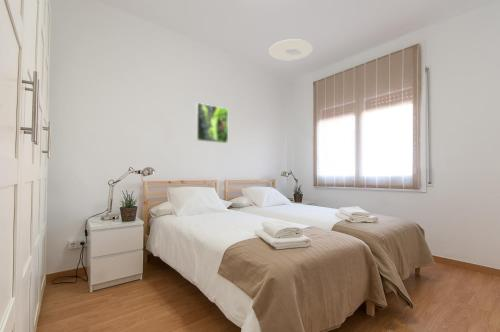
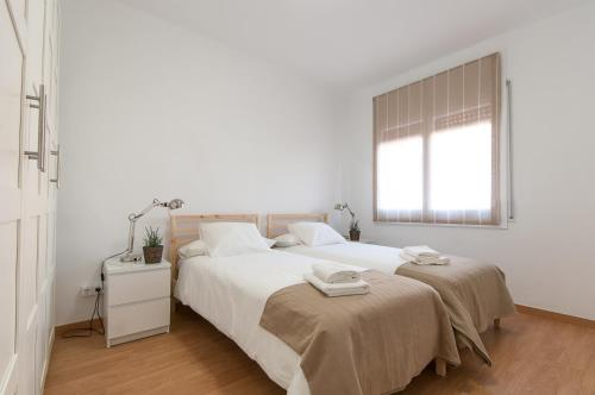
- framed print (212, 124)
- ceiling light (290, 48)
